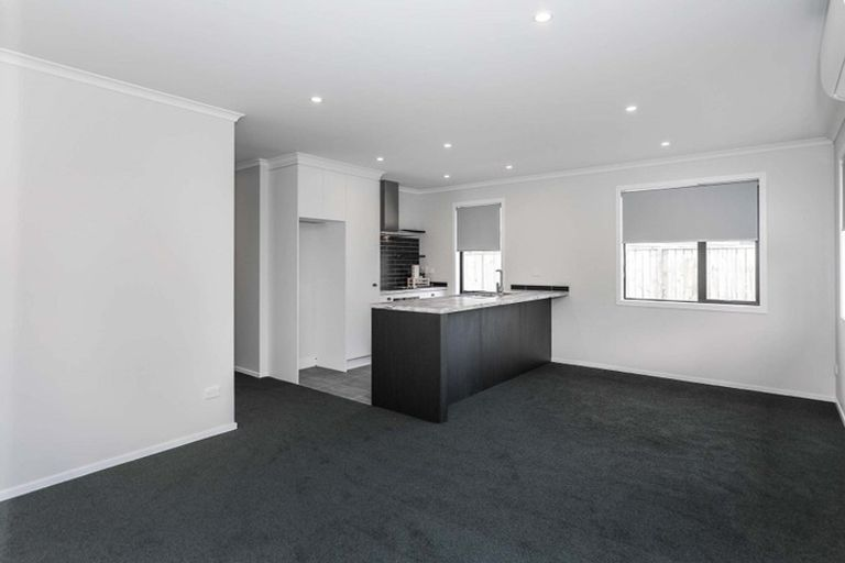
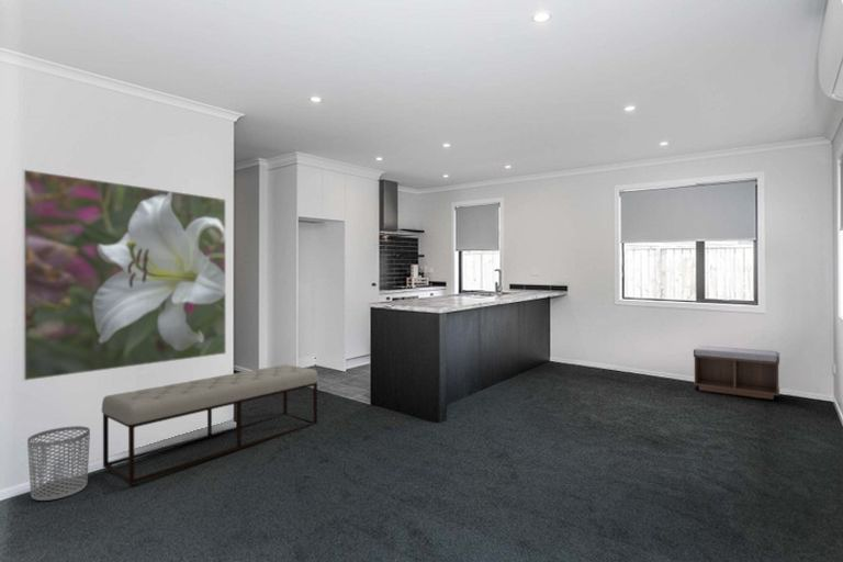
+ bench (735, 370)
+ waste bin (59, 462)
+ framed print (139, 276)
+ bench (222, 406)
